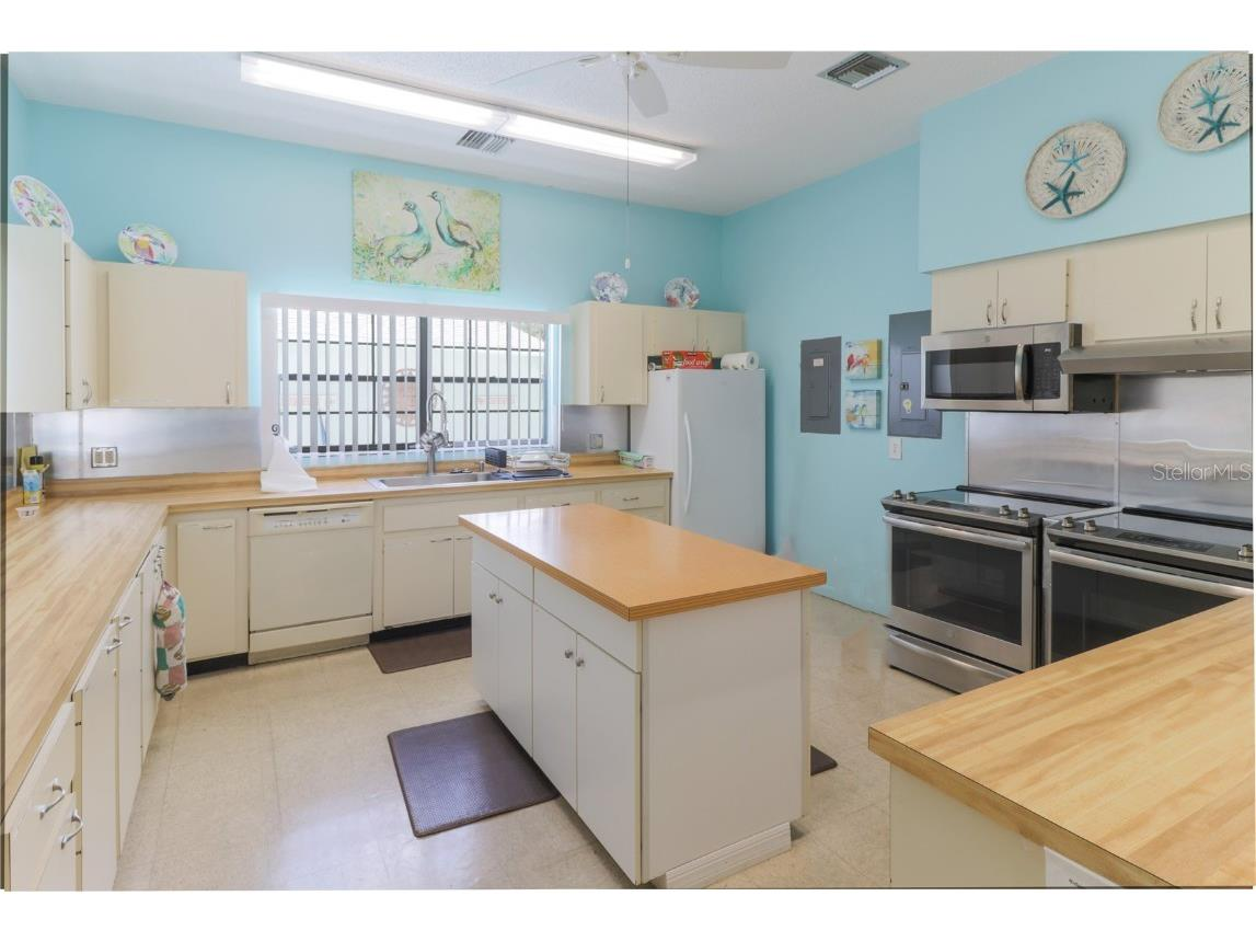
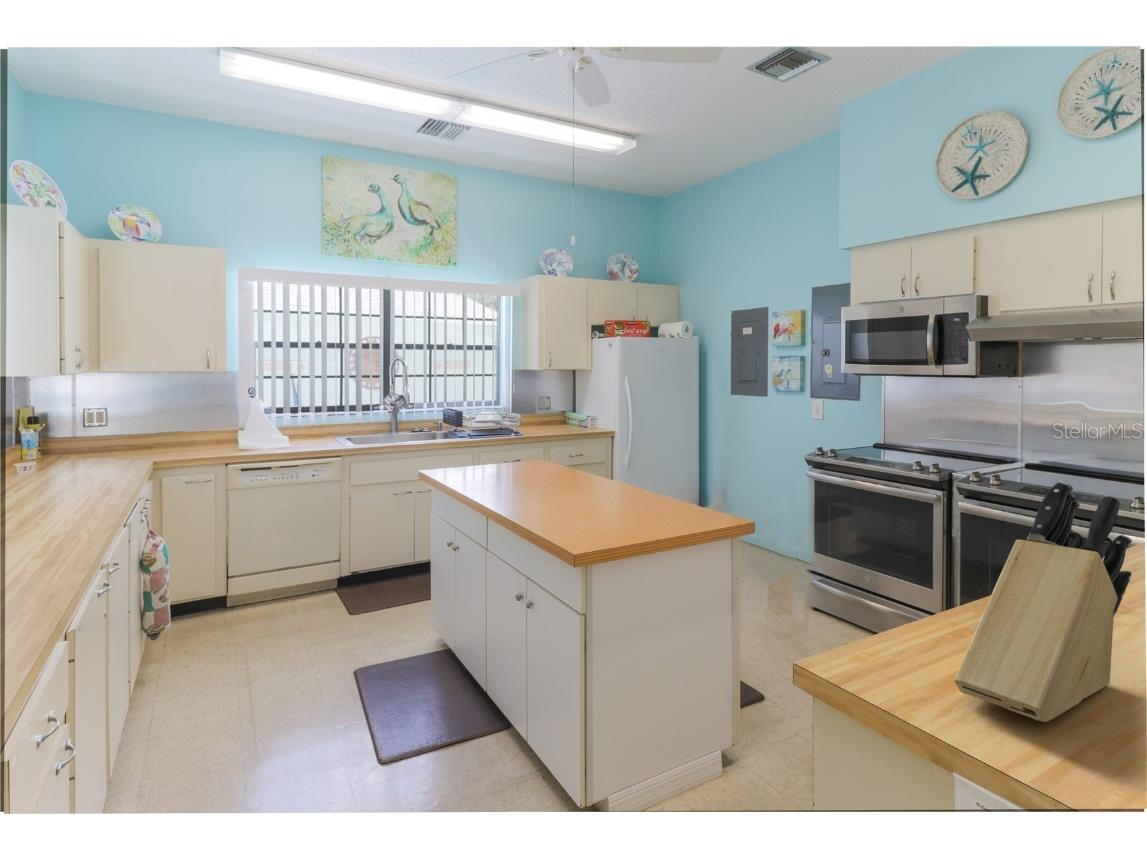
+ knife block (1050, 586)
